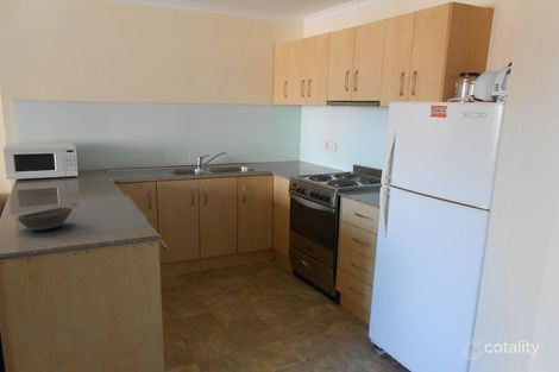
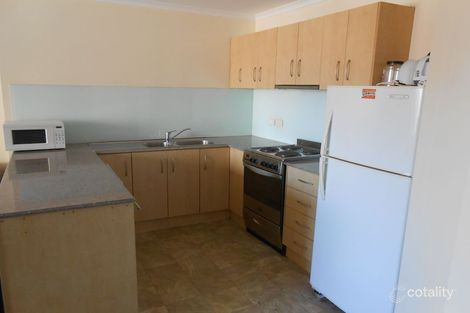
- bowl (45, 219)
